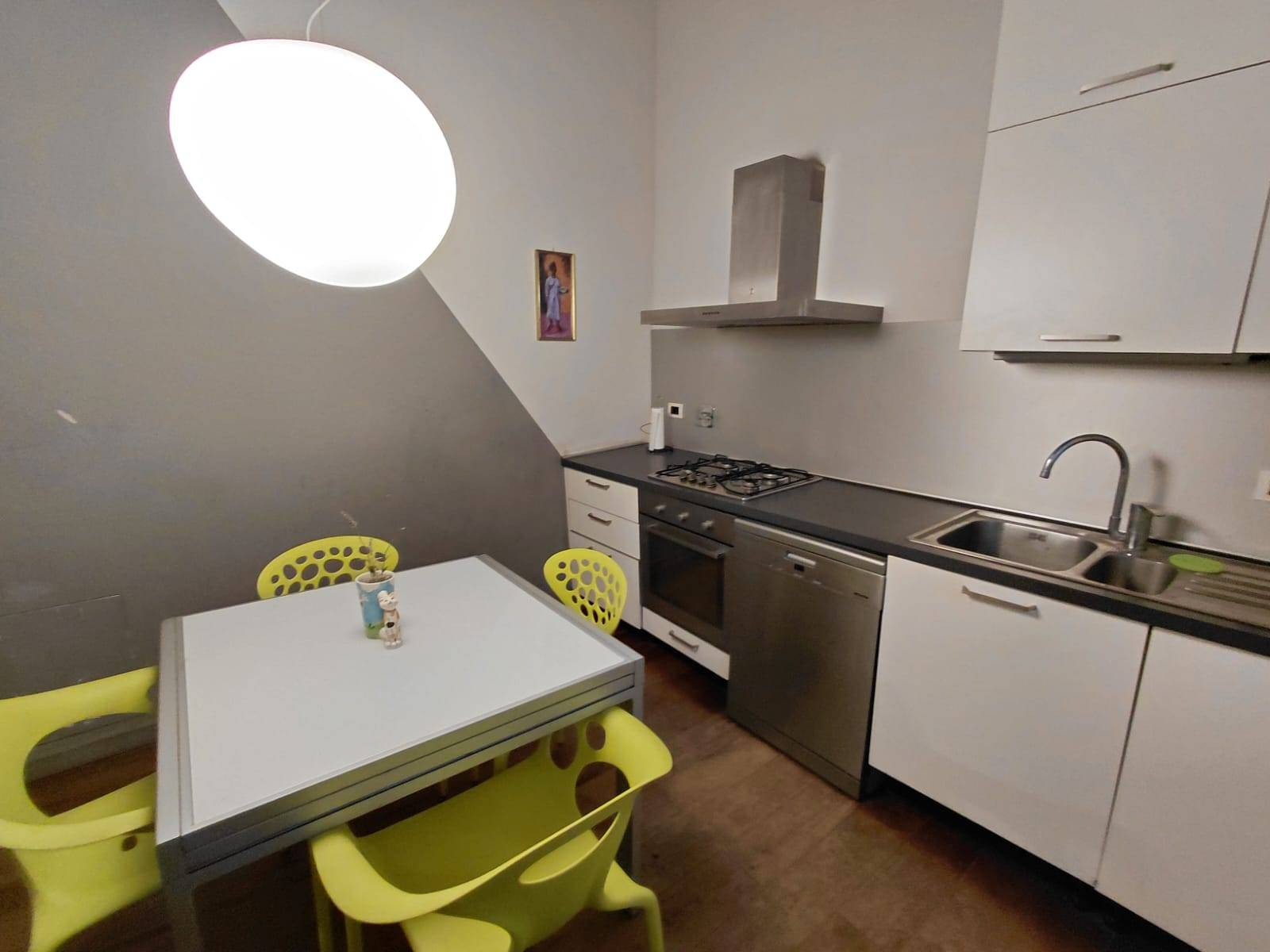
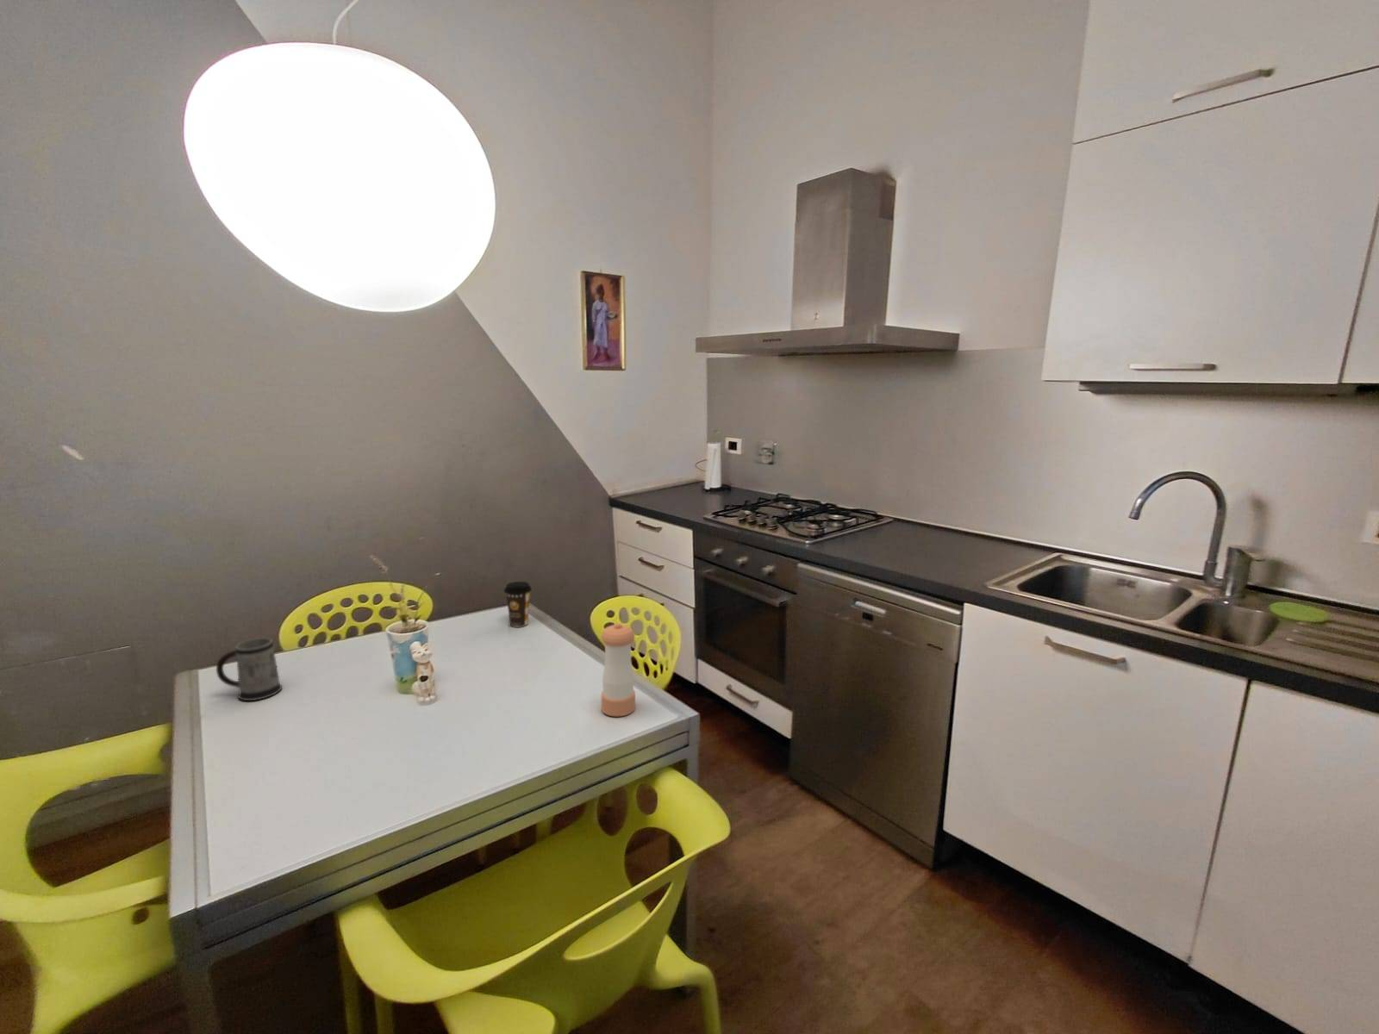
+ pepper shaker (618, 666)
+ mug (248, 669)
+ coffee cup (518, 604)
